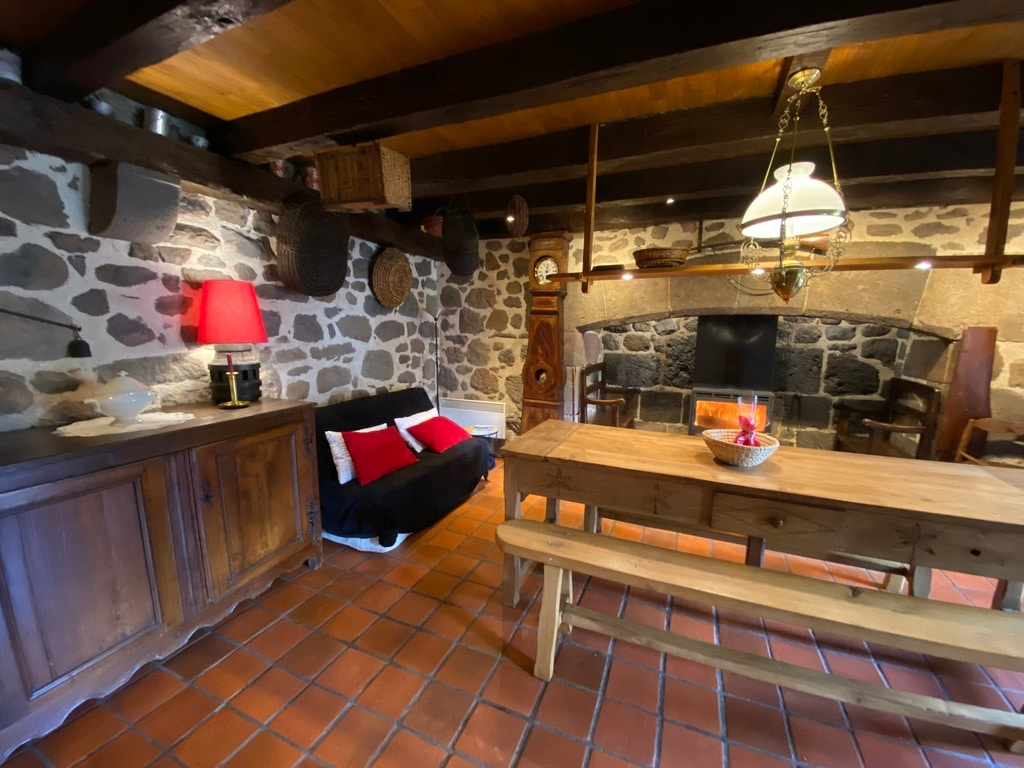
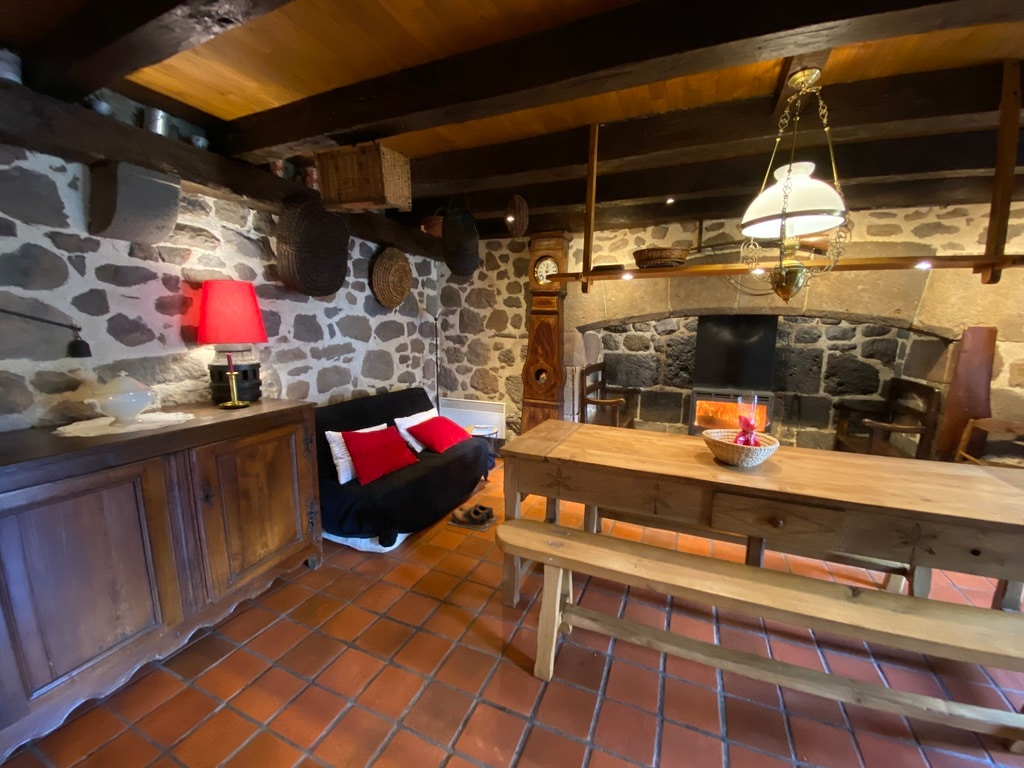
+ shoes (473, 513)
